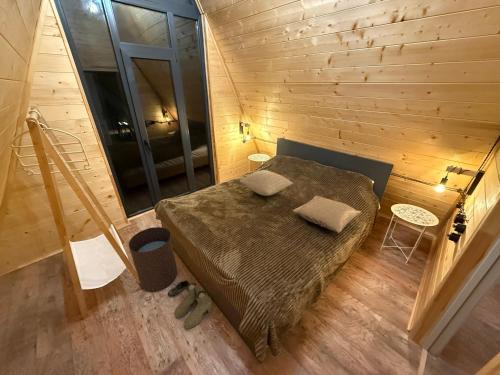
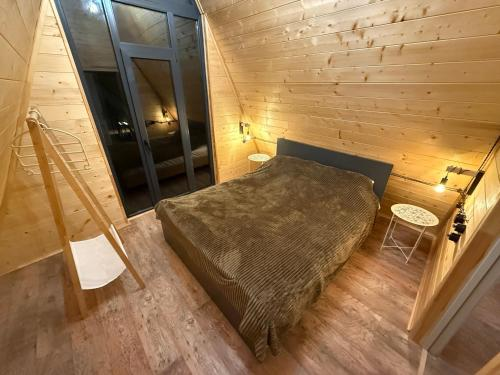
- pillow (326, 211)
- shoe (178, 287)
- waste bin (155, 258)
- pillow (266, 182)
- boots (192, 302)
